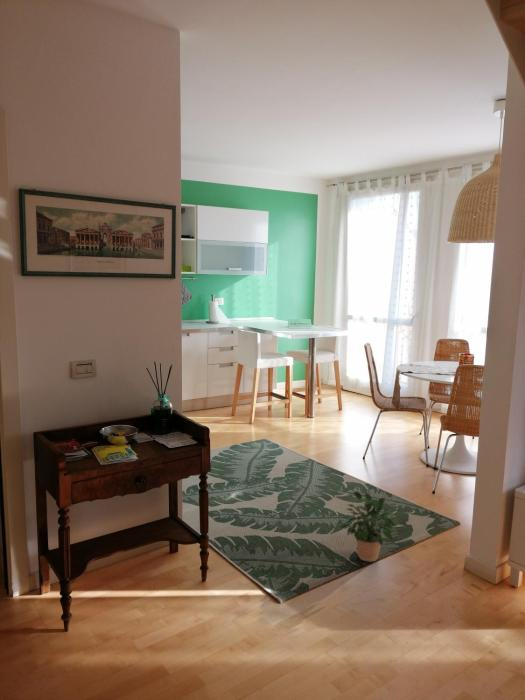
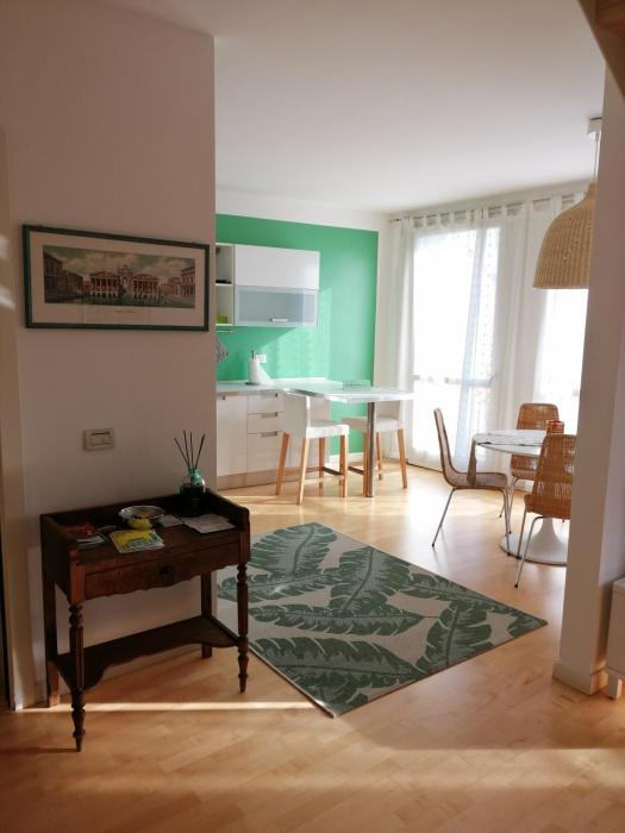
- potted plant (375, 526)
